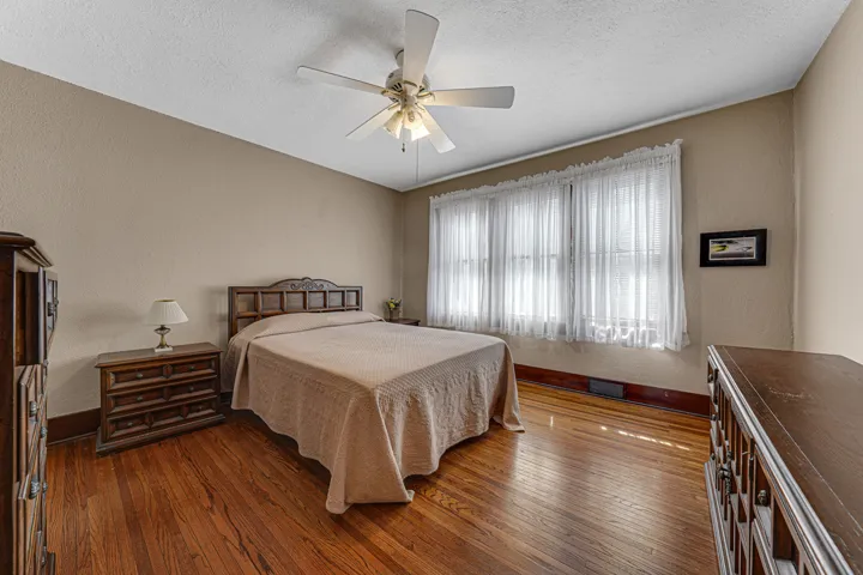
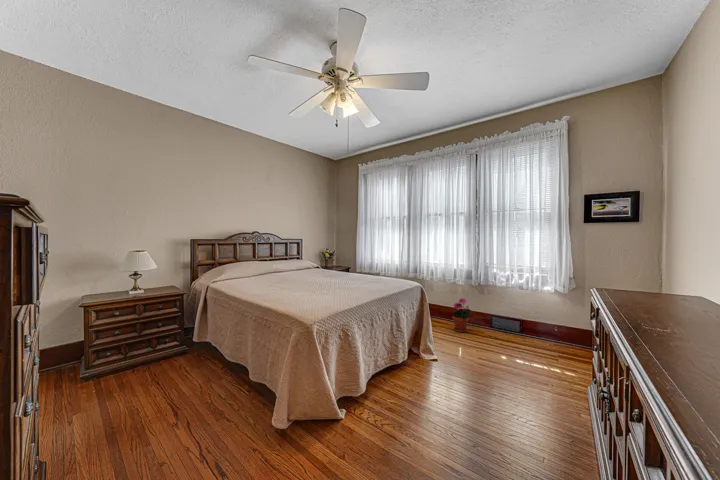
+ potted plant (461, 314)
